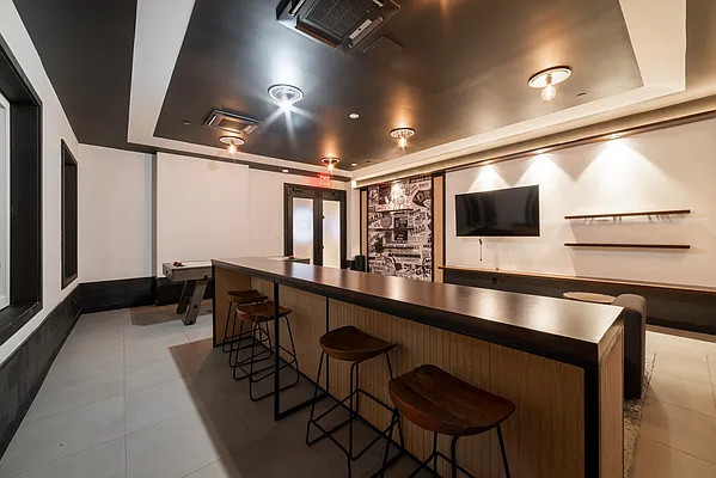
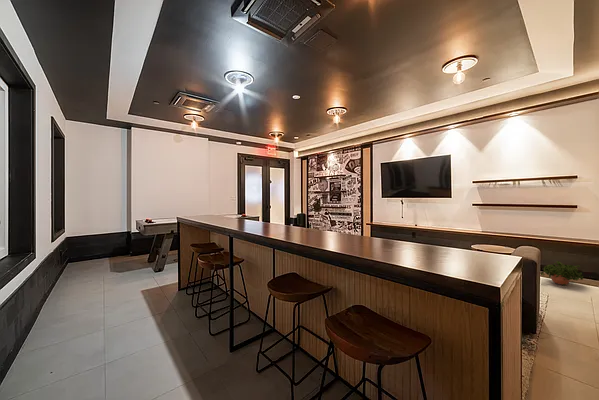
+ potted plant (560, 272)
